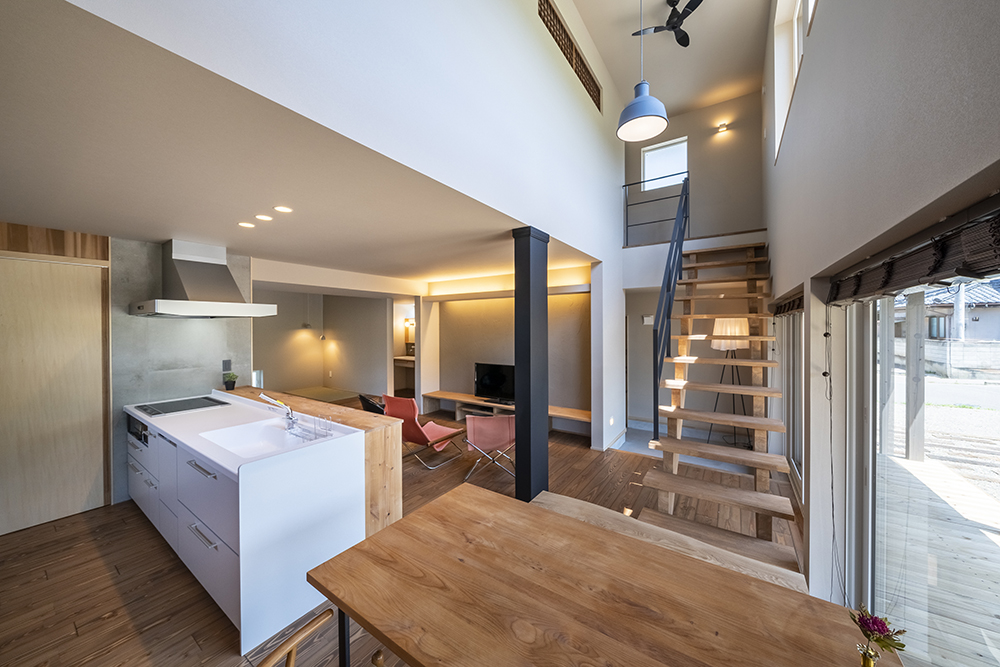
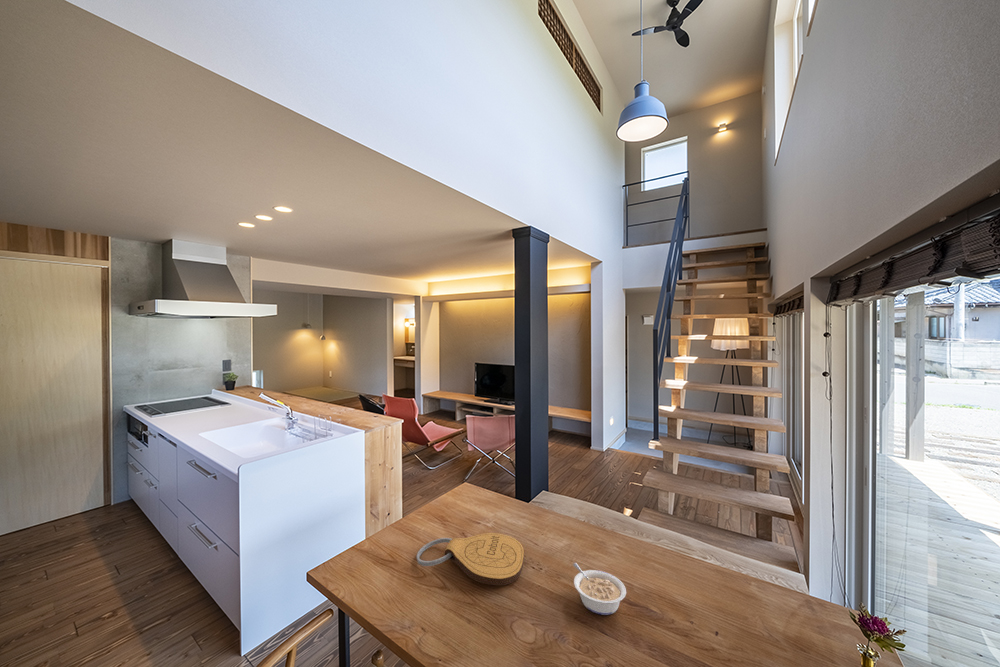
+ key chain (469, 552)
+ legume (597, 591)
